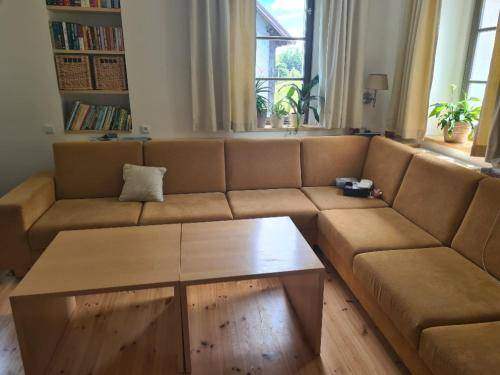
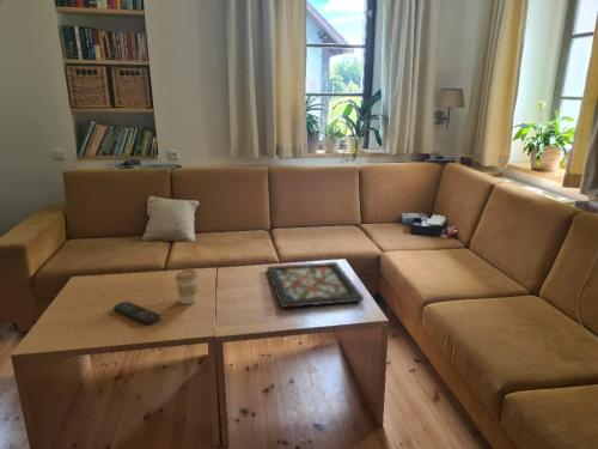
+ remote control (136, 311)
+ decorative tray (311, 281)
+ coffee cup (187, 286)
